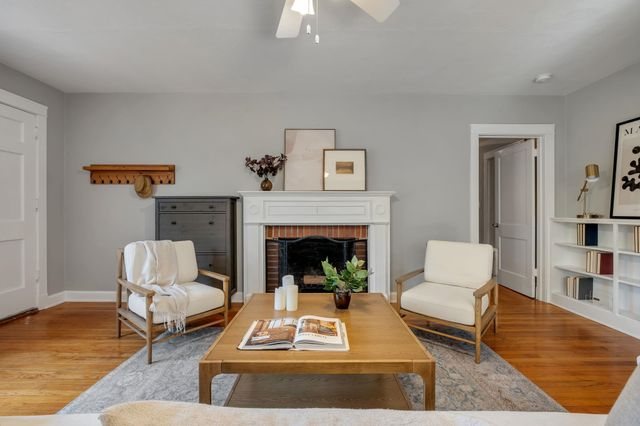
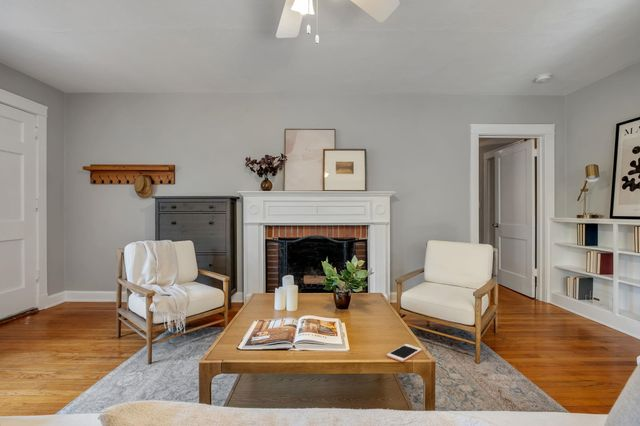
+ cell phone (404, 352)
